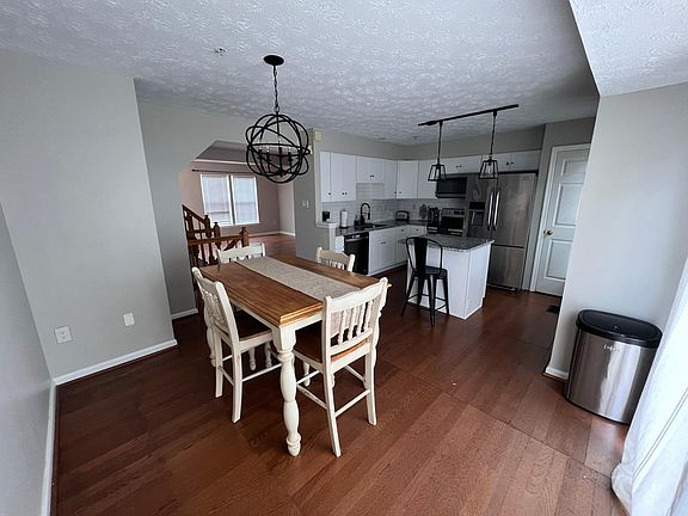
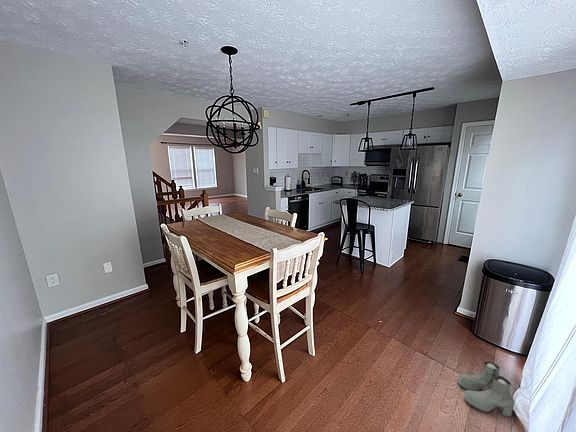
+ boots (485, 384)
